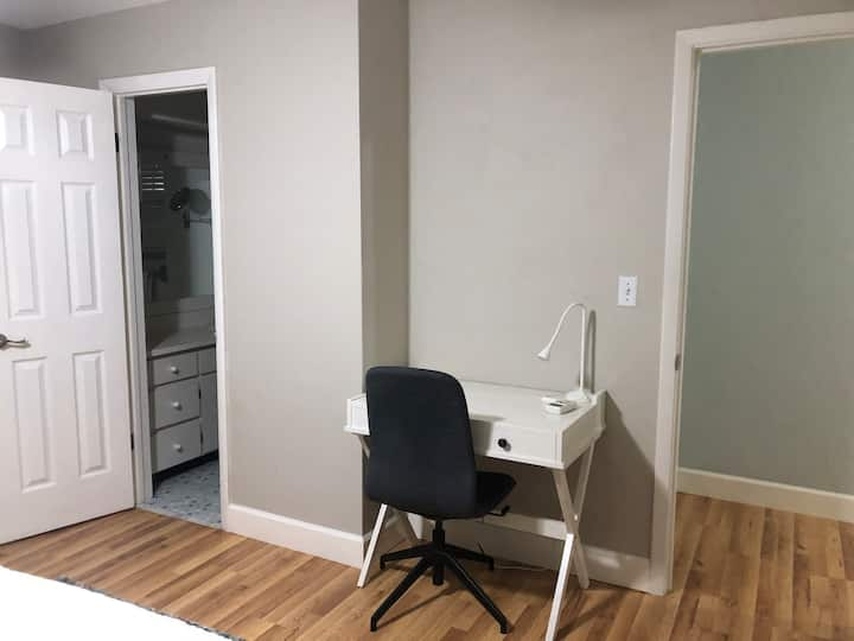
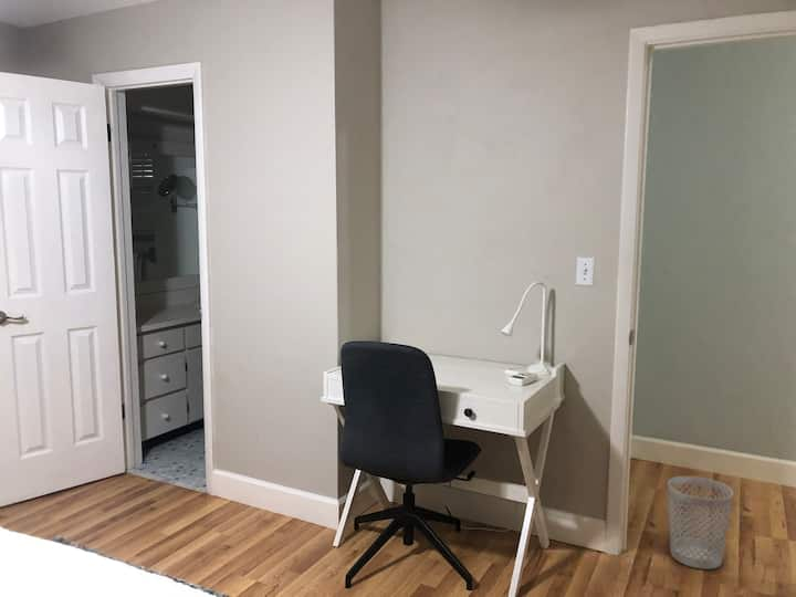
+ wastebasket (698, 522)
